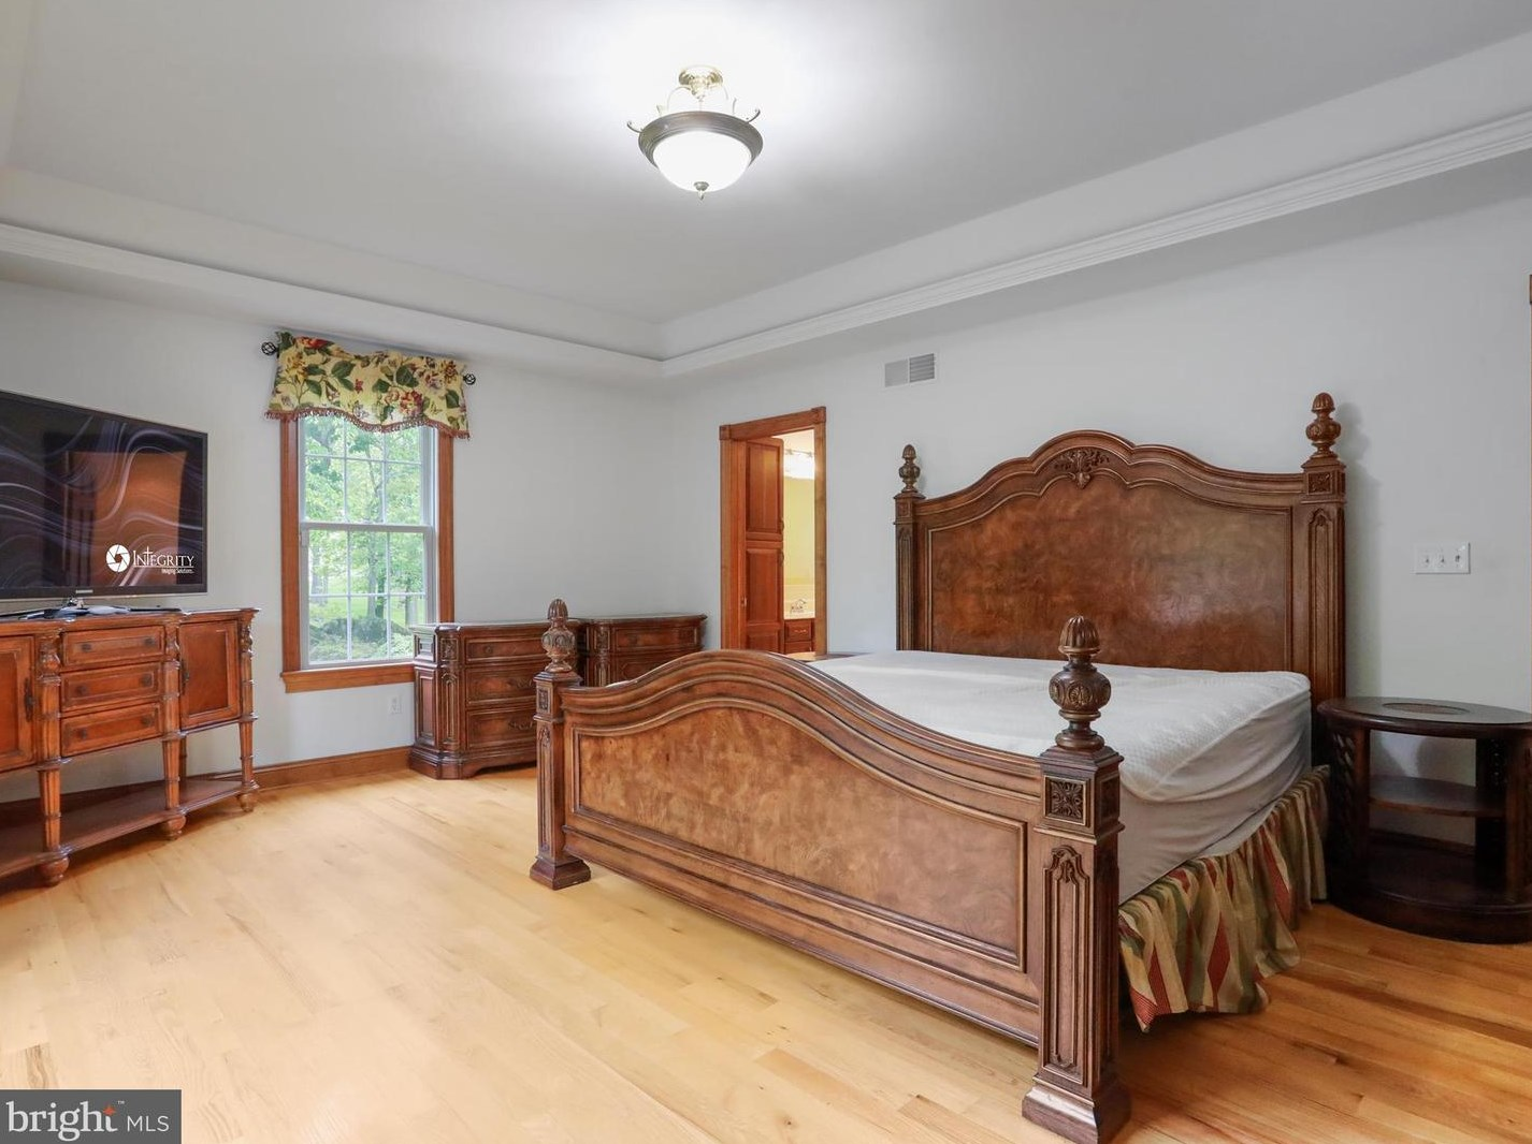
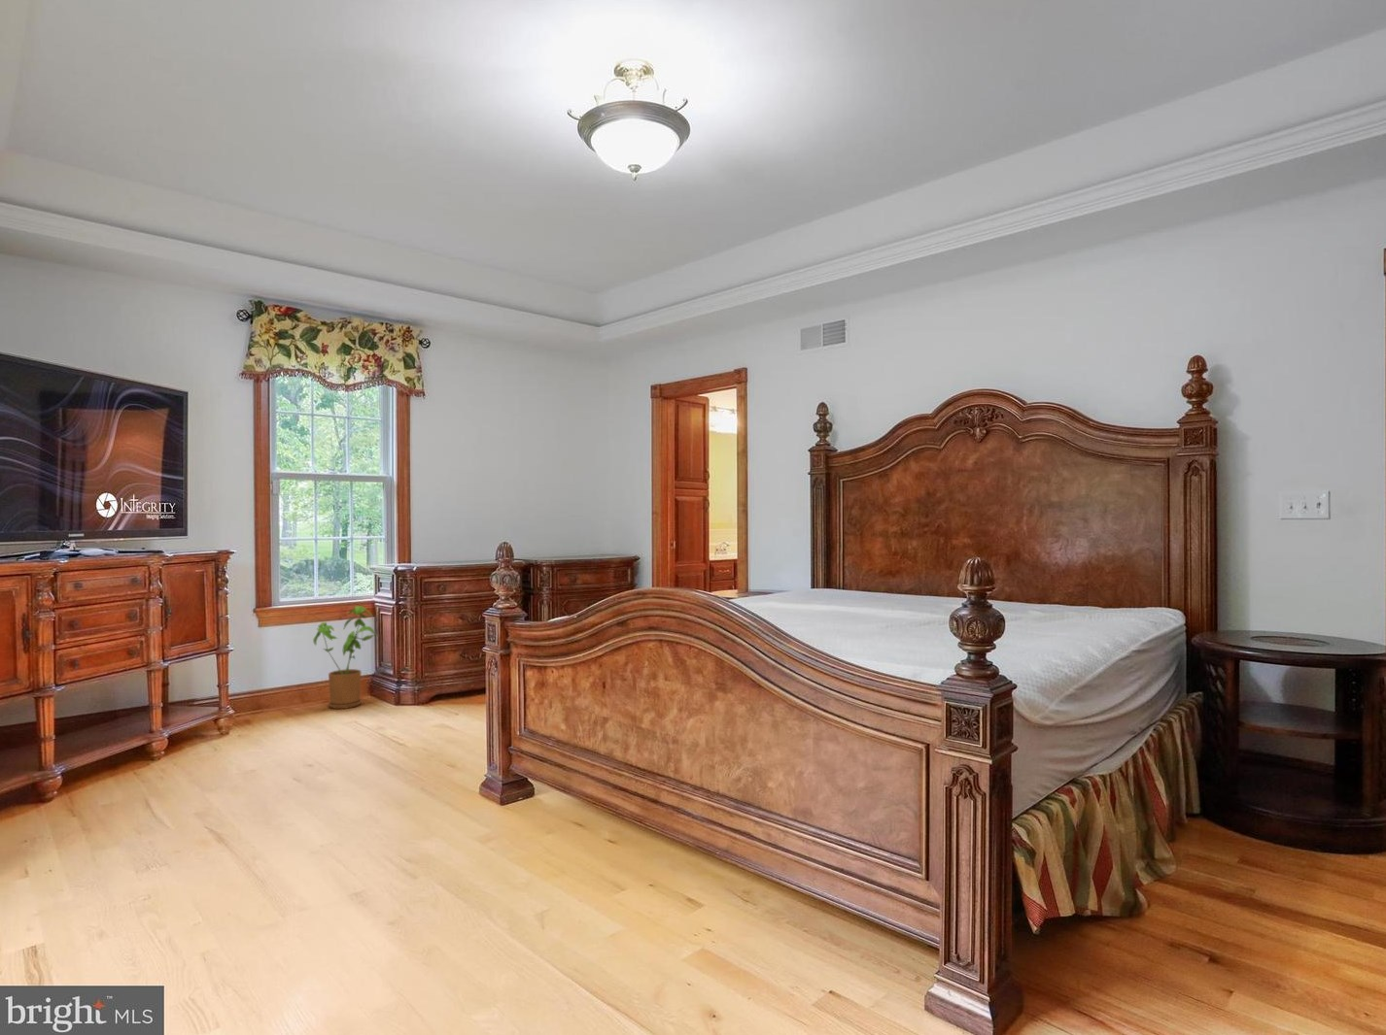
+ house plant (349, 657)
